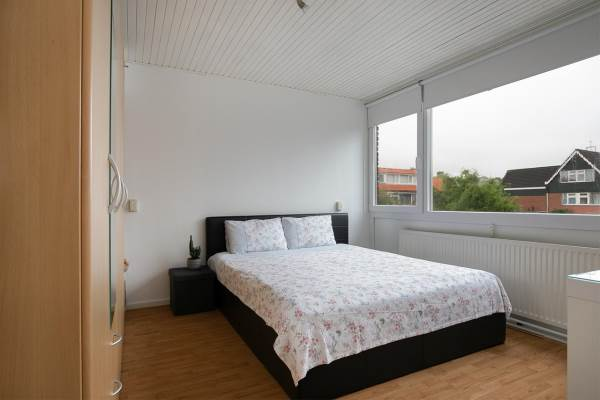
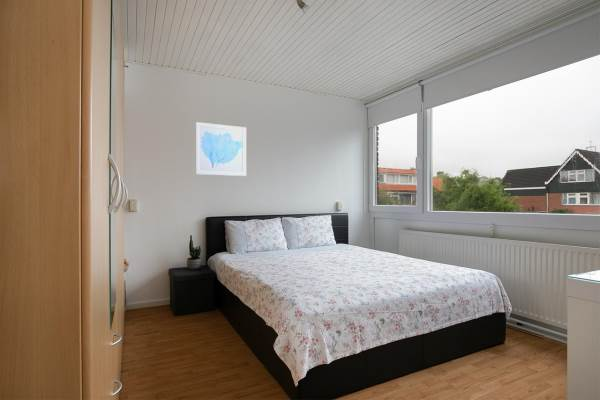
+ wall art (222, 150)
